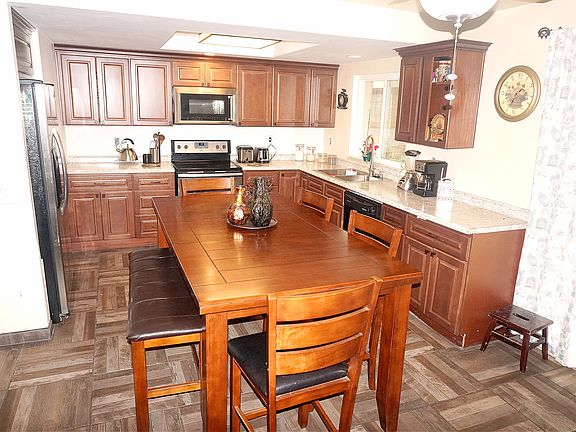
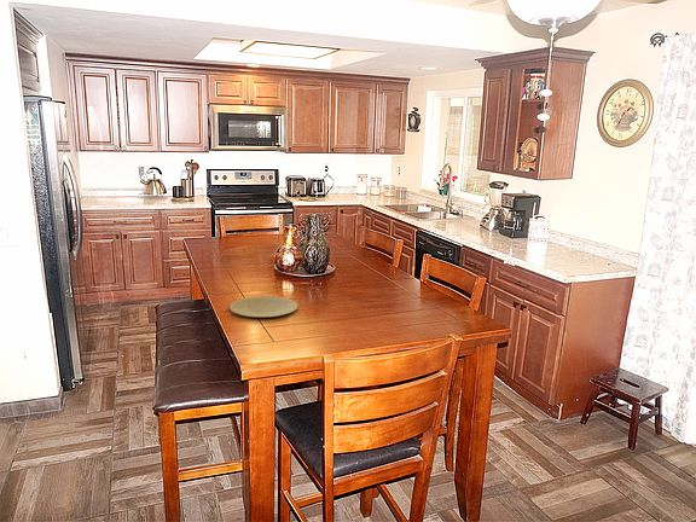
+ plate (263, 307)
